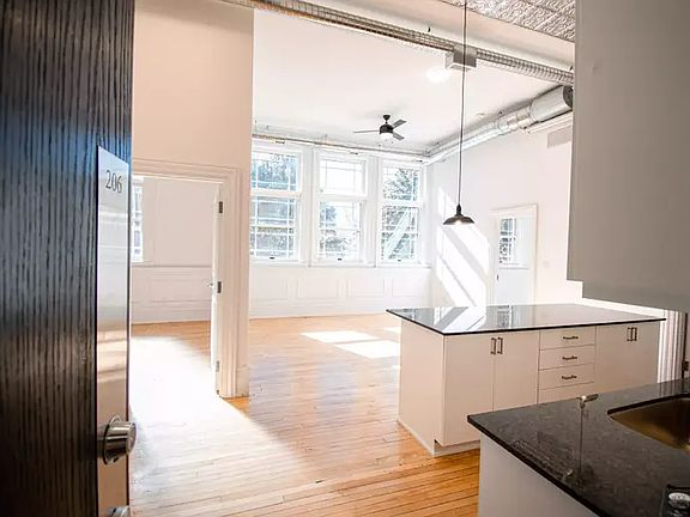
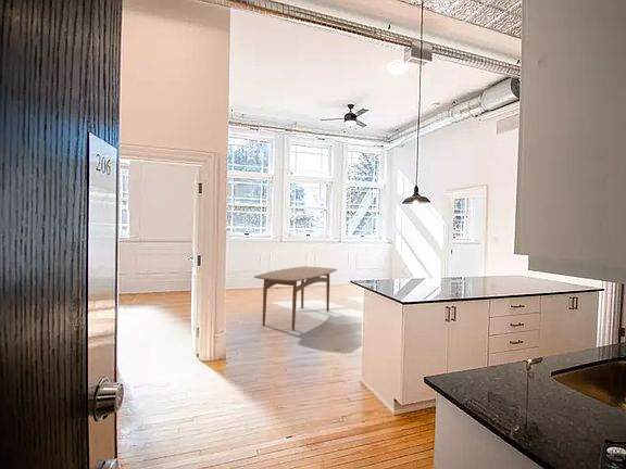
+ dining table (301, 294)
